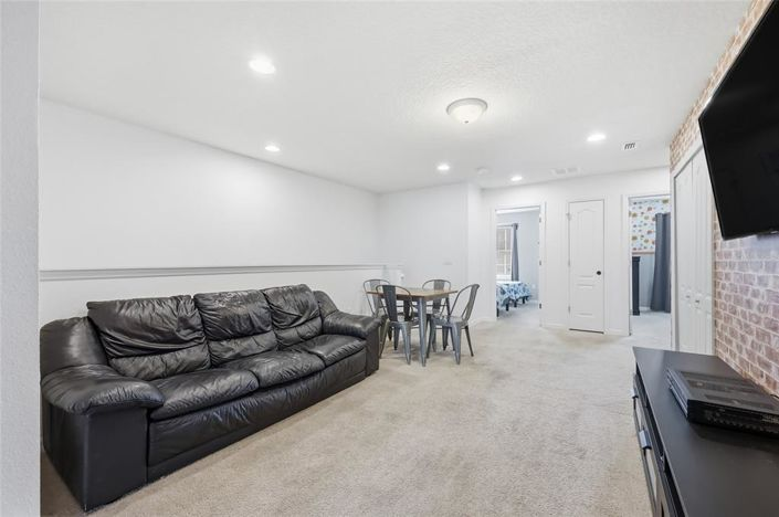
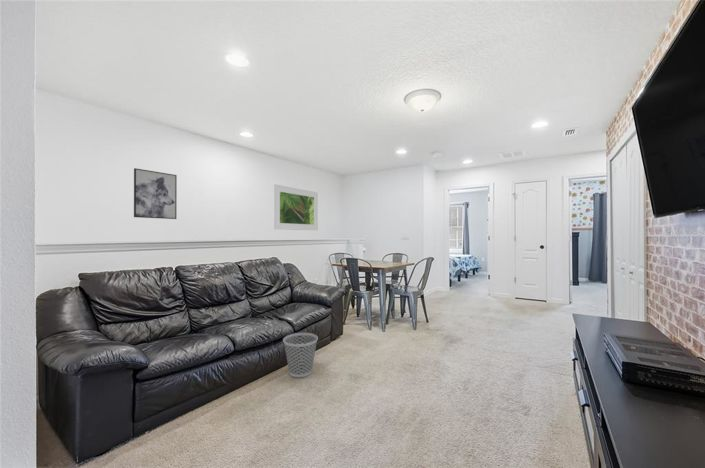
+ wastebasket (300, 355)
+ wall art (156, 195)
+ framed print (297, 209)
